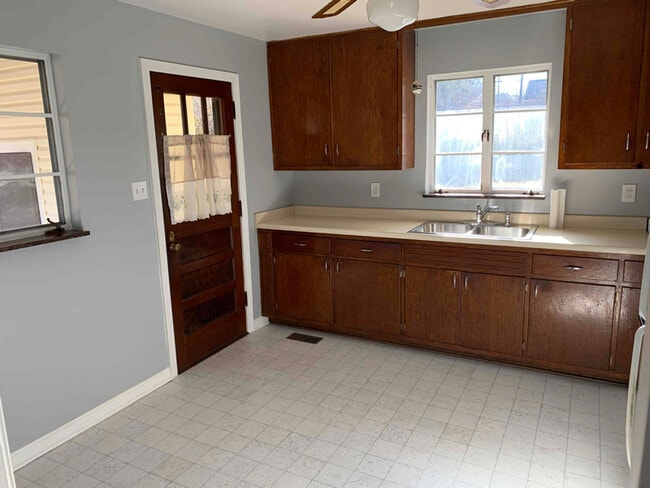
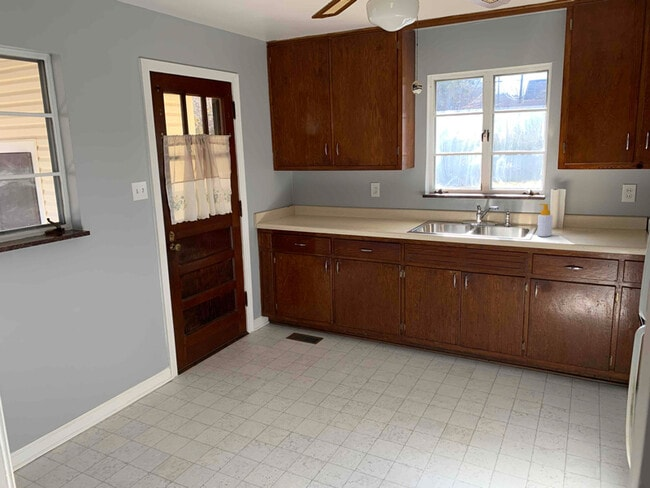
+ soap bottle (545, 219)
